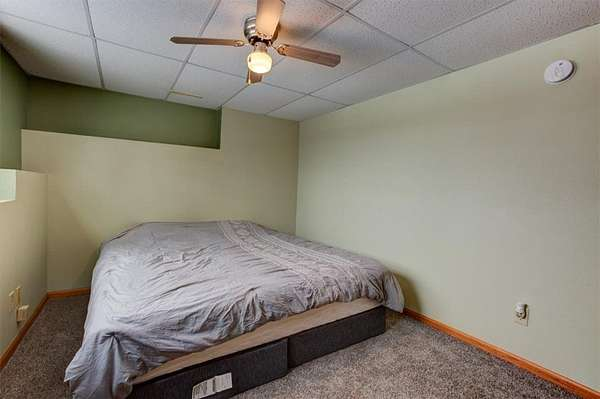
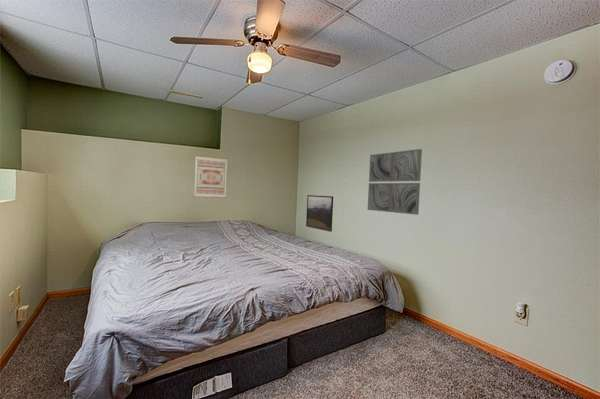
+ wall art (211, 177)
+ wall art (392, 181)
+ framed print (318, 212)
